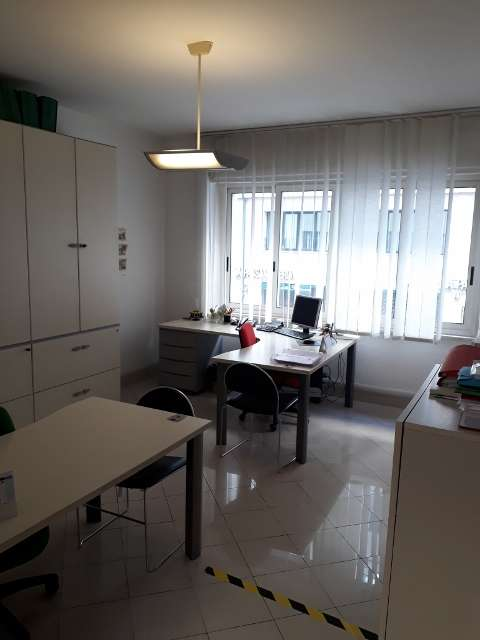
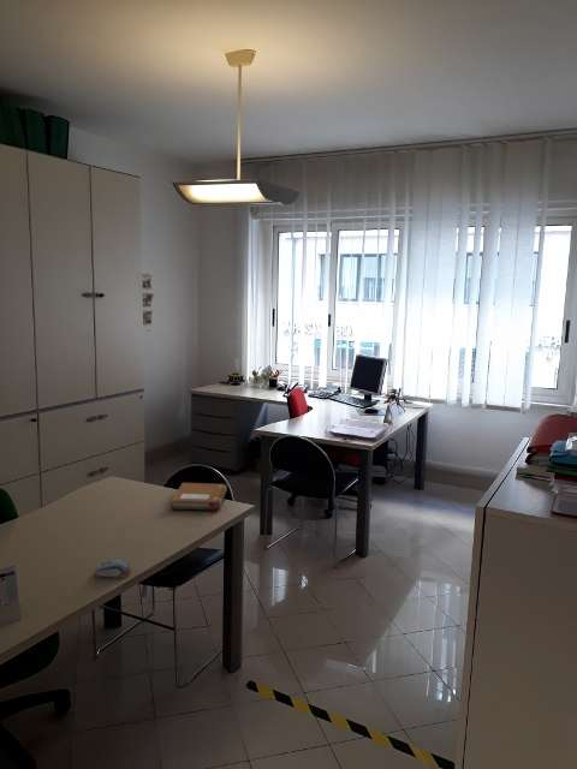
+ notebook (200, 496)
+ computer mouse (113, 567)
